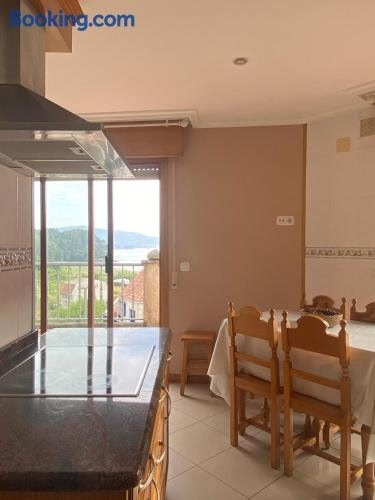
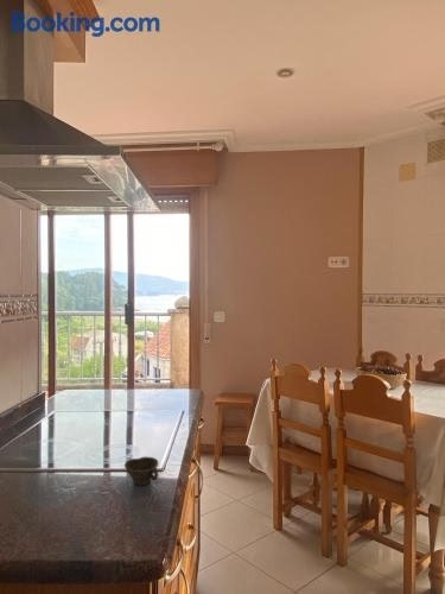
+ cup (142, 473)
